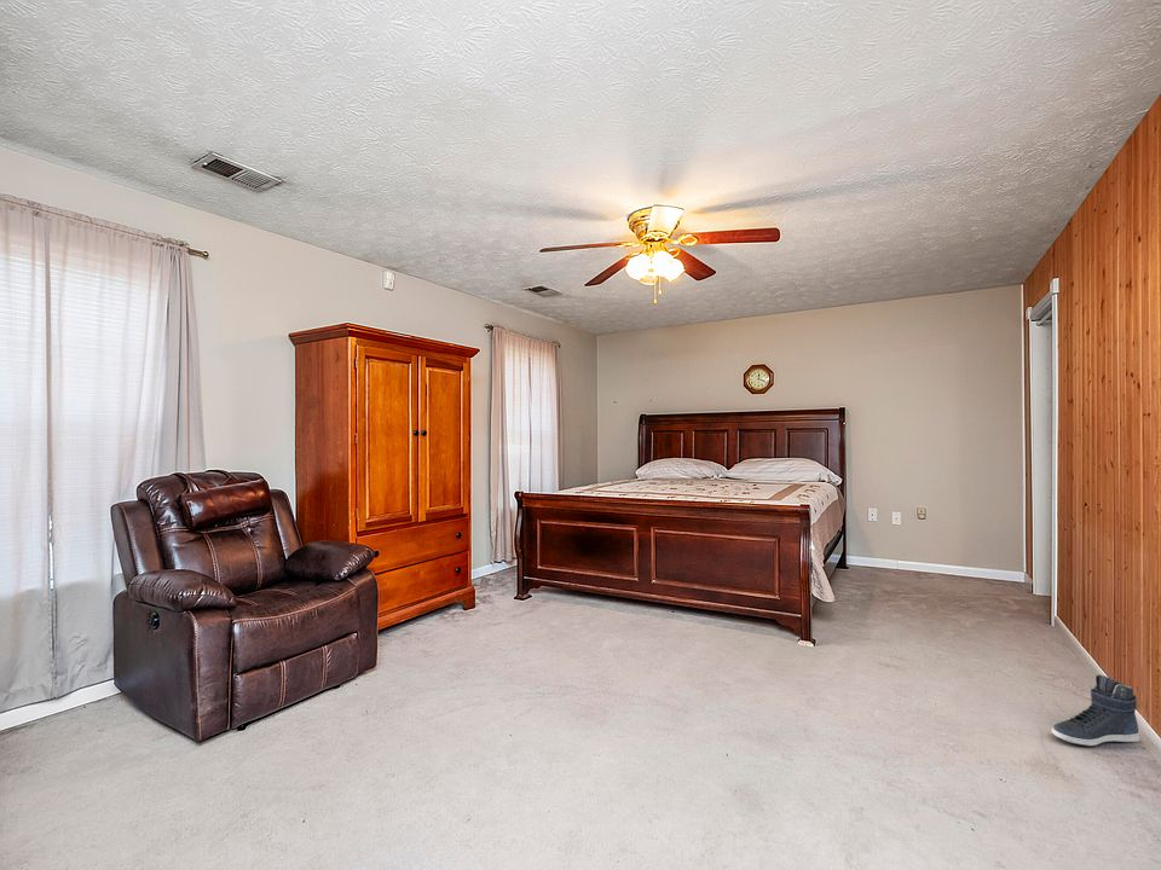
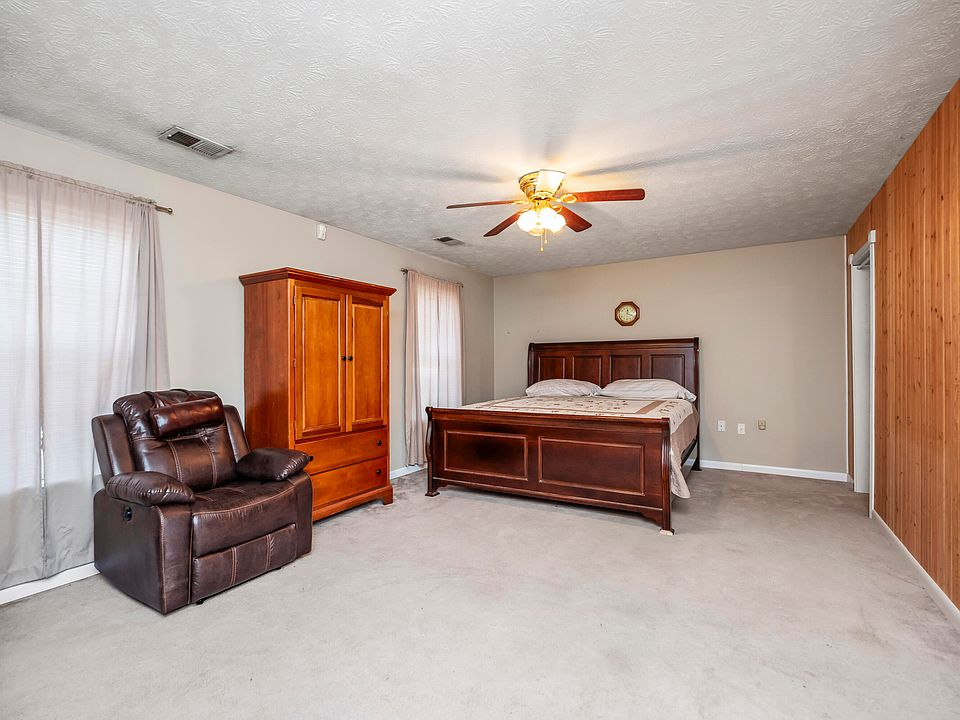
- sneaker (1094, 708)
